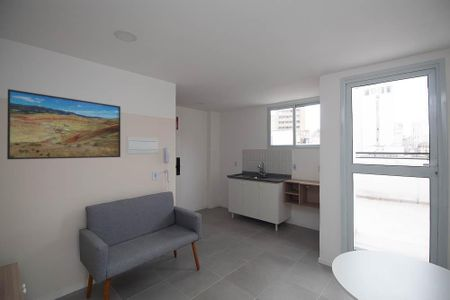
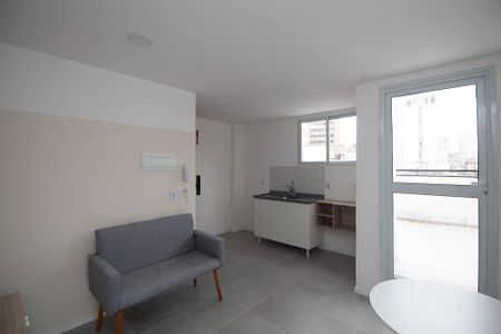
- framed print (72, 128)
